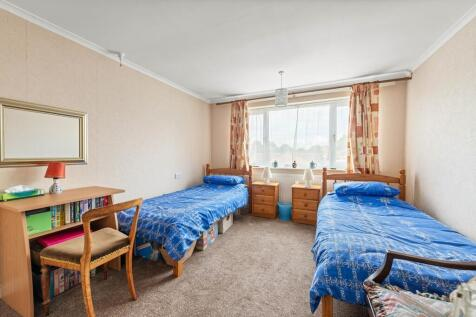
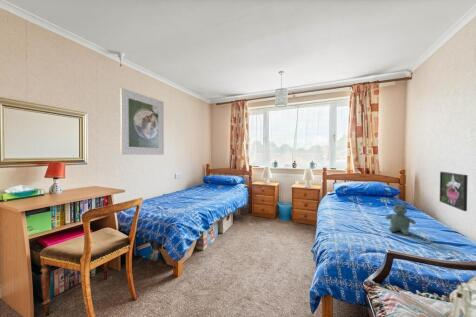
+ stuffed bear (399, 217)
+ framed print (452, 189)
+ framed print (144, 125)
